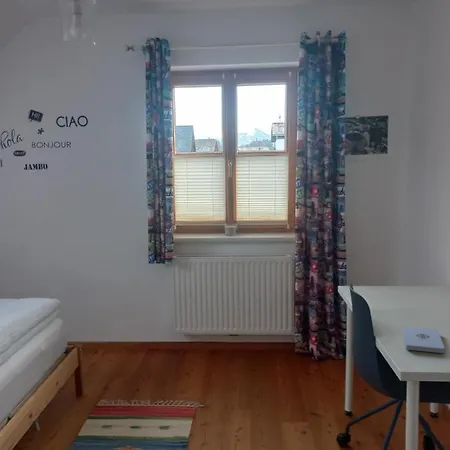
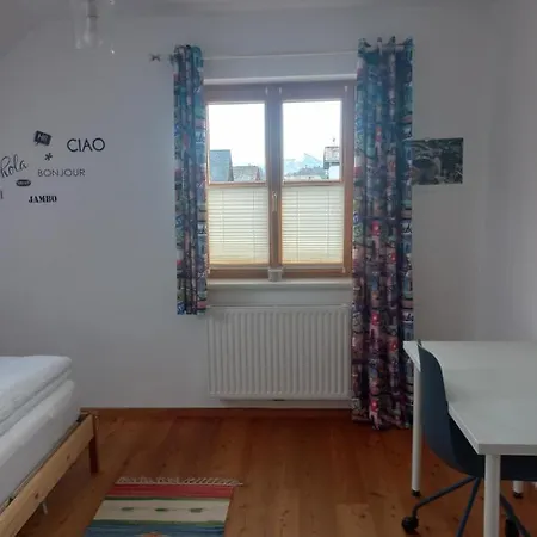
- notepad (422, 338)
